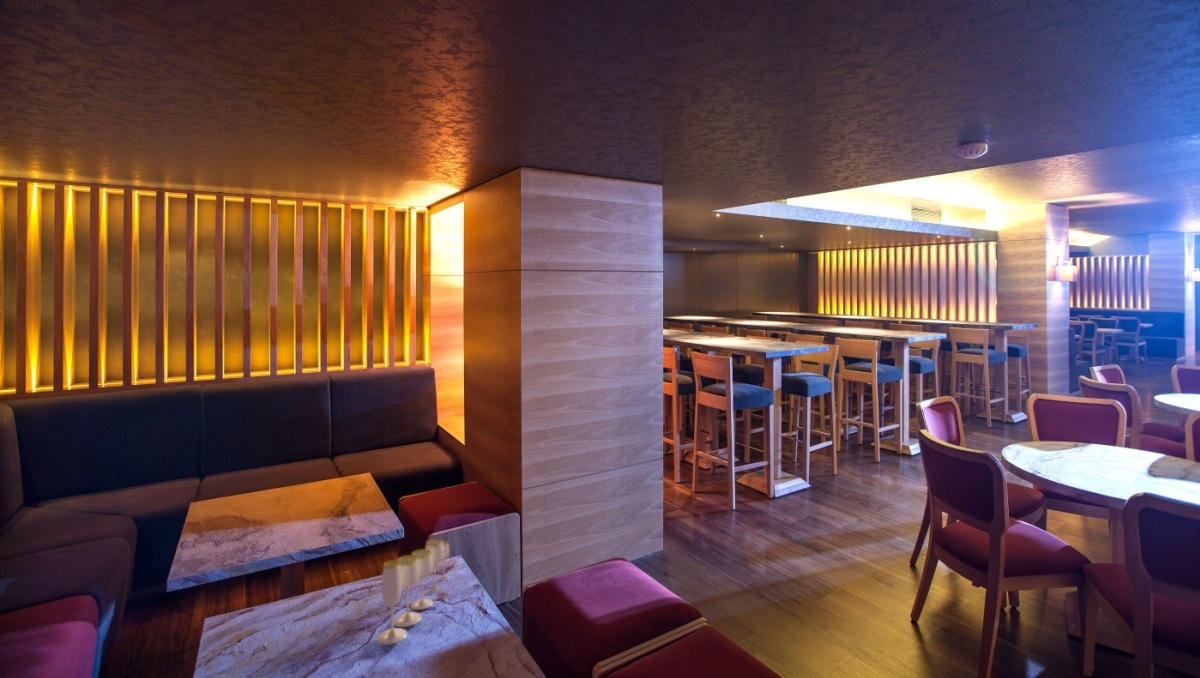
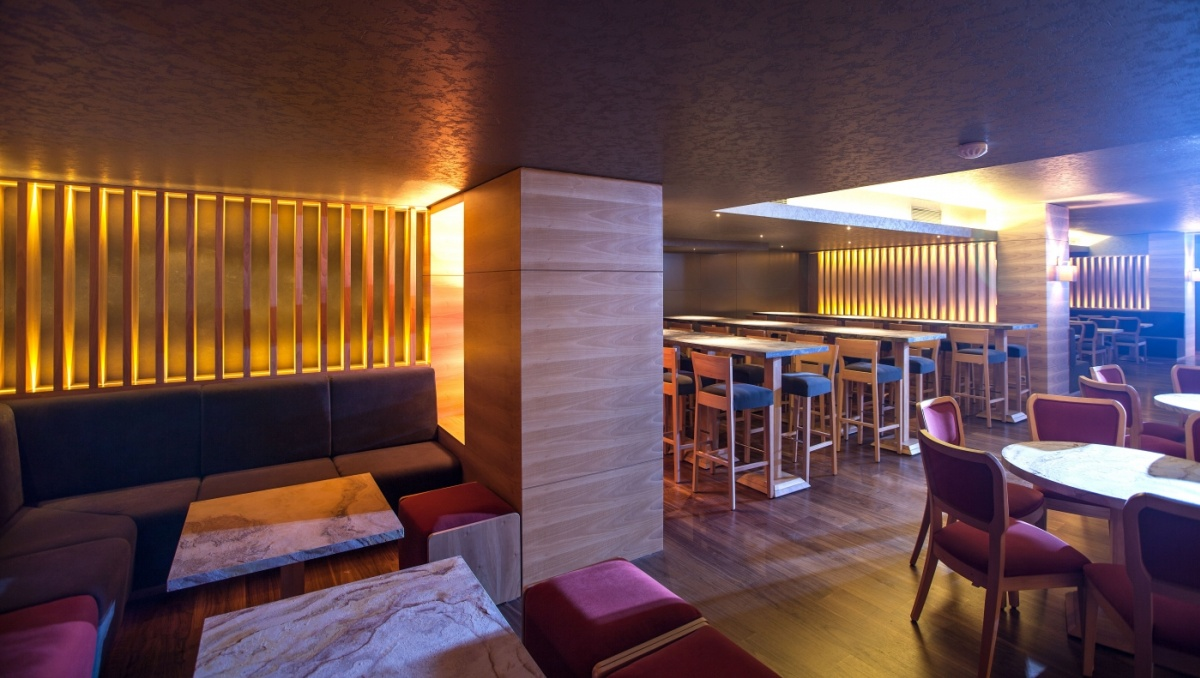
- candle (419, 573)
